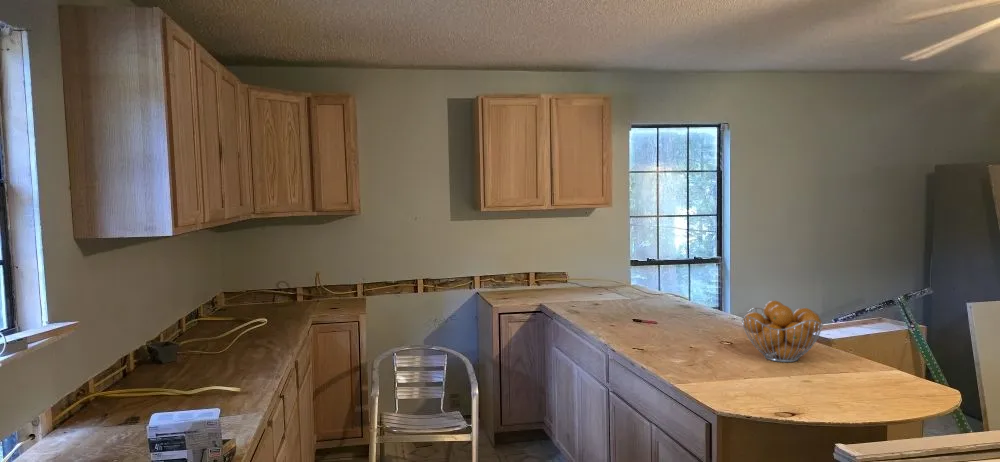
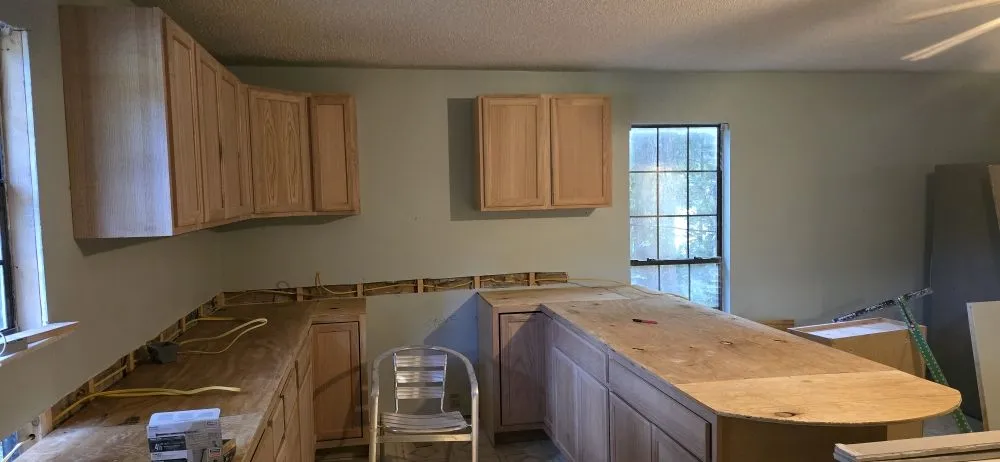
- fruit basket (781, 330)
